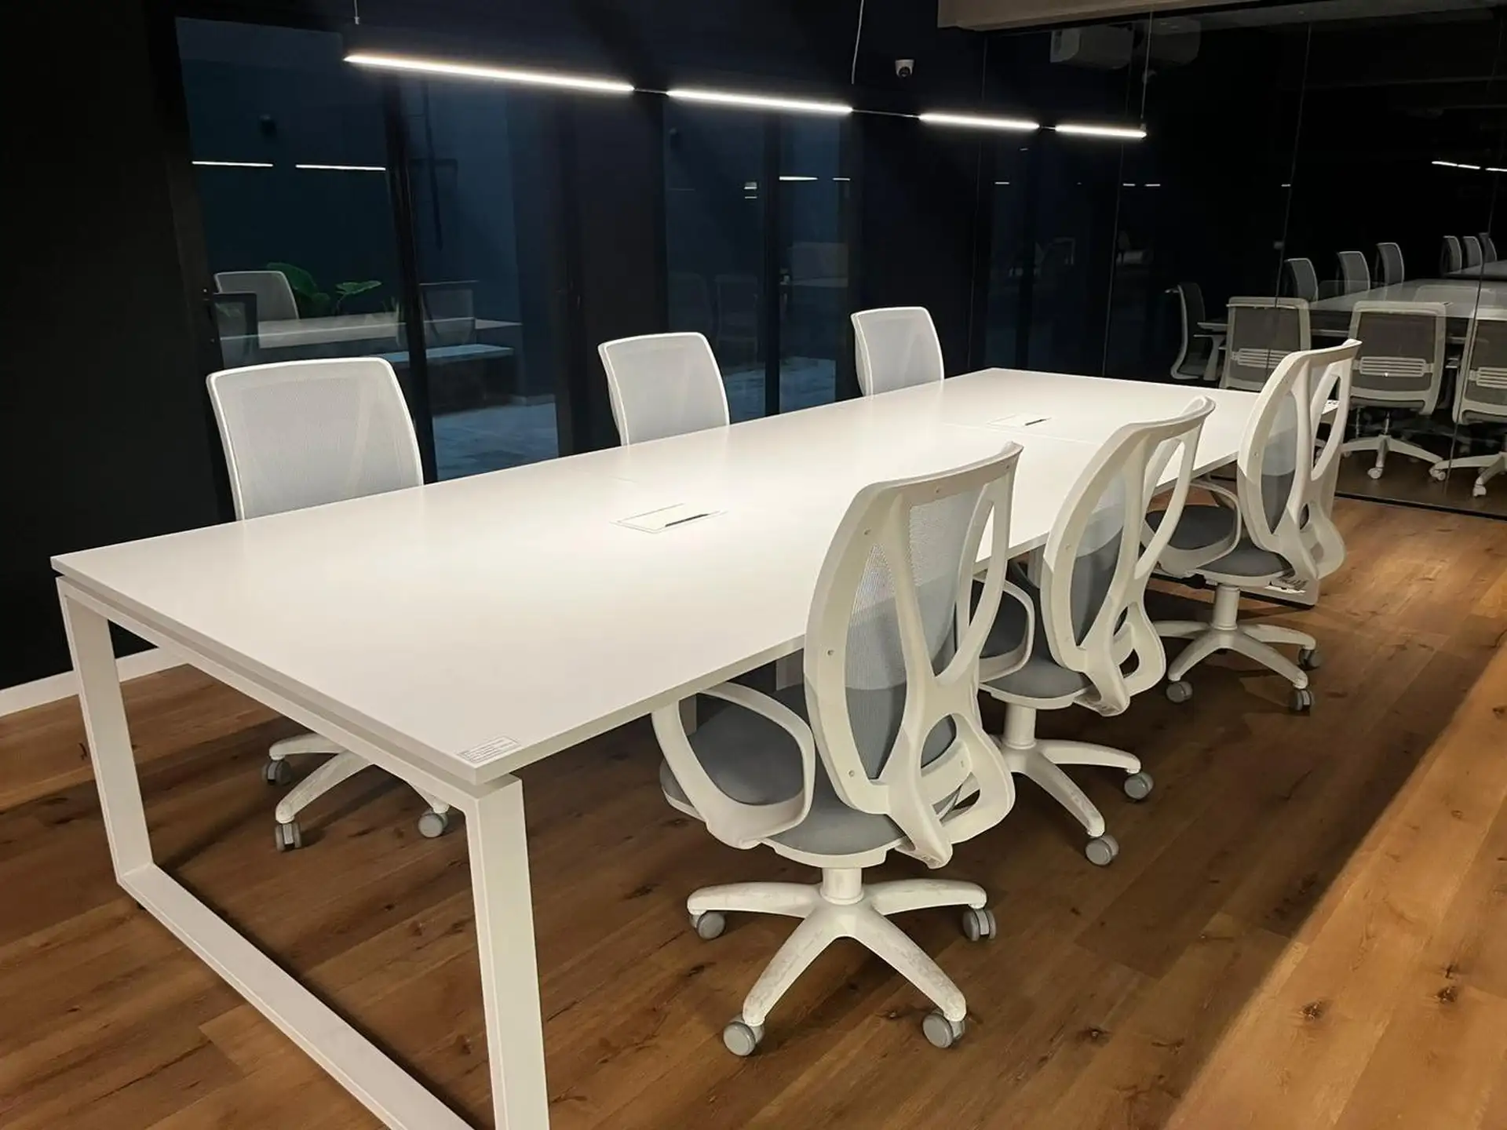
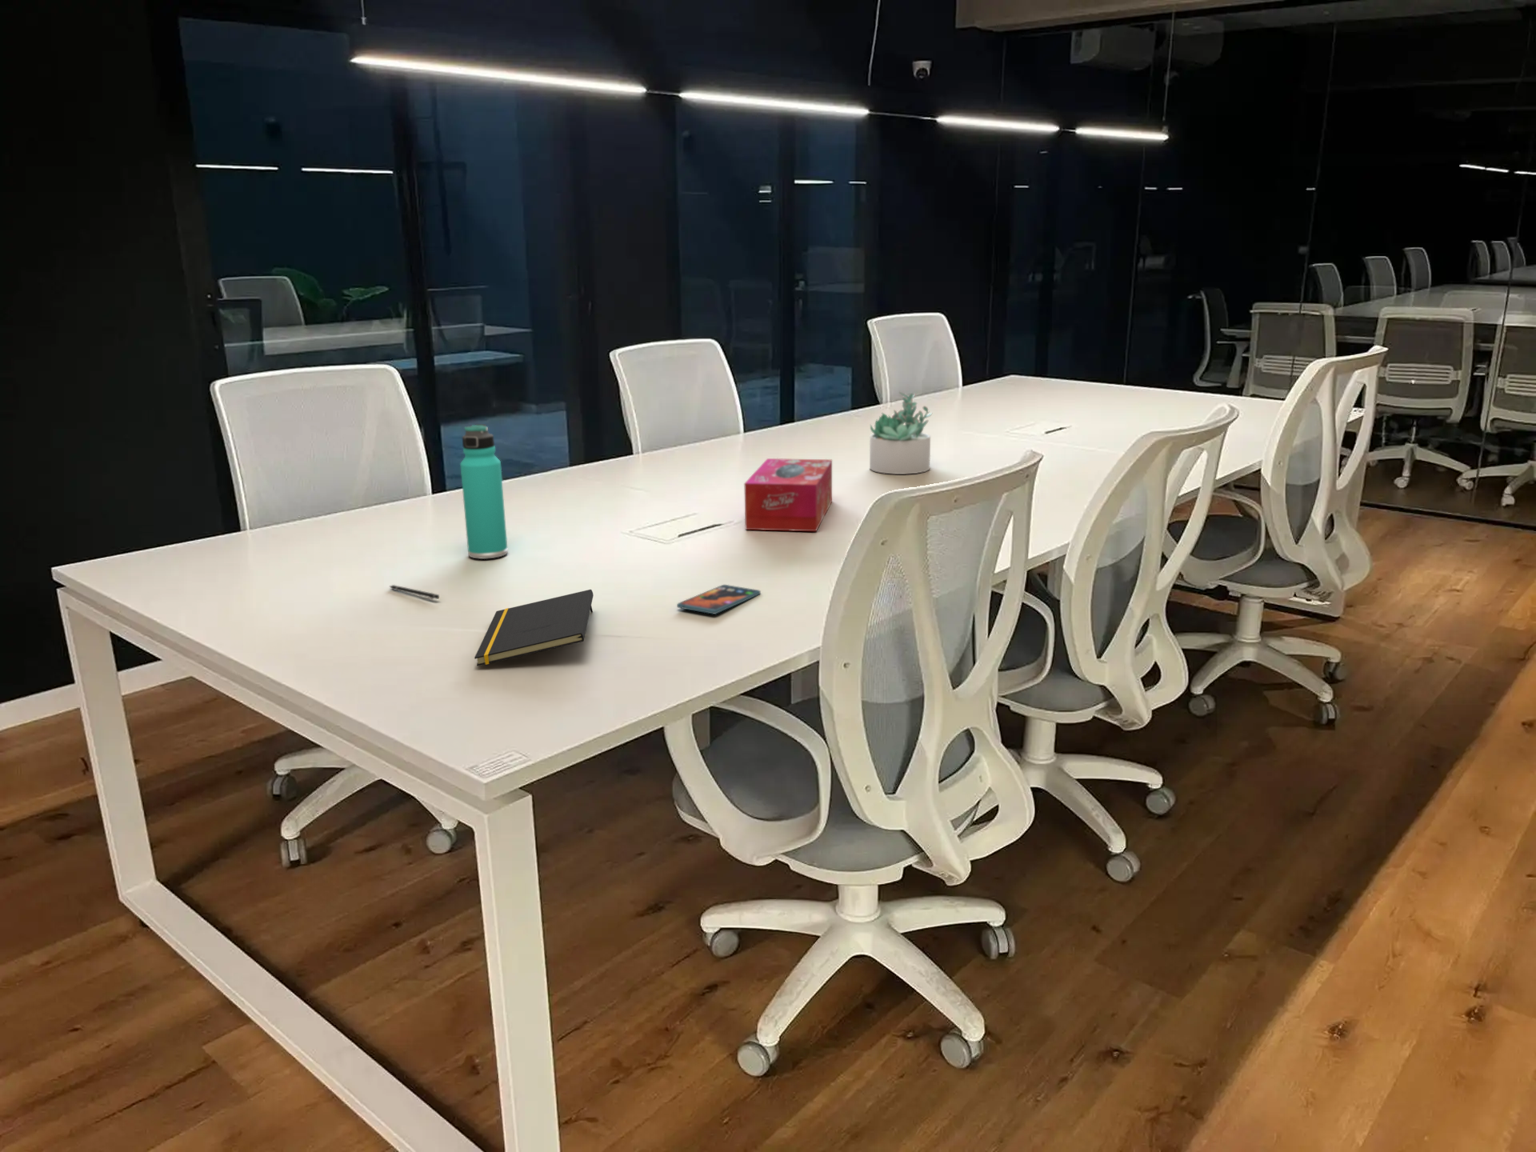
+ tissue box (791, 493)
+ pen (412, 592)
+ smartphone (720, 599)
+ thermos bottle (483, 490)
+ succulent plant (899, 431)
+ notepad (537, 624)
